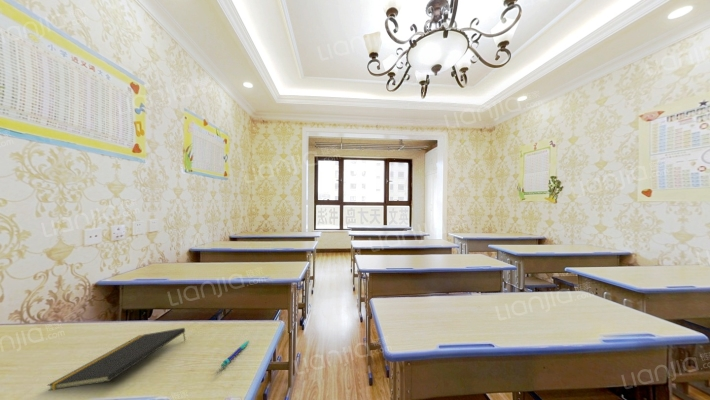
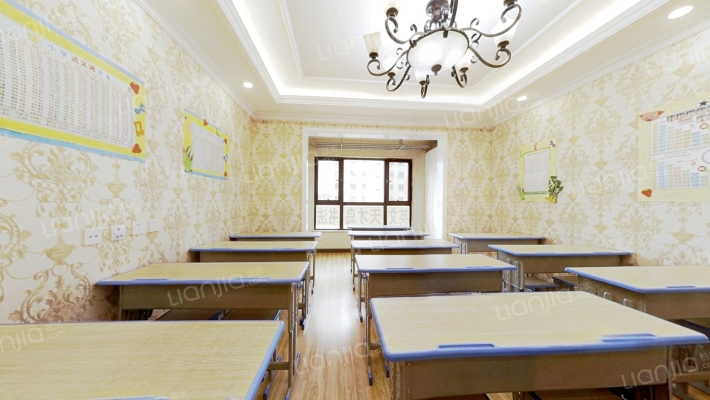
- notepad (126, 354)
- pen (237, 351)
